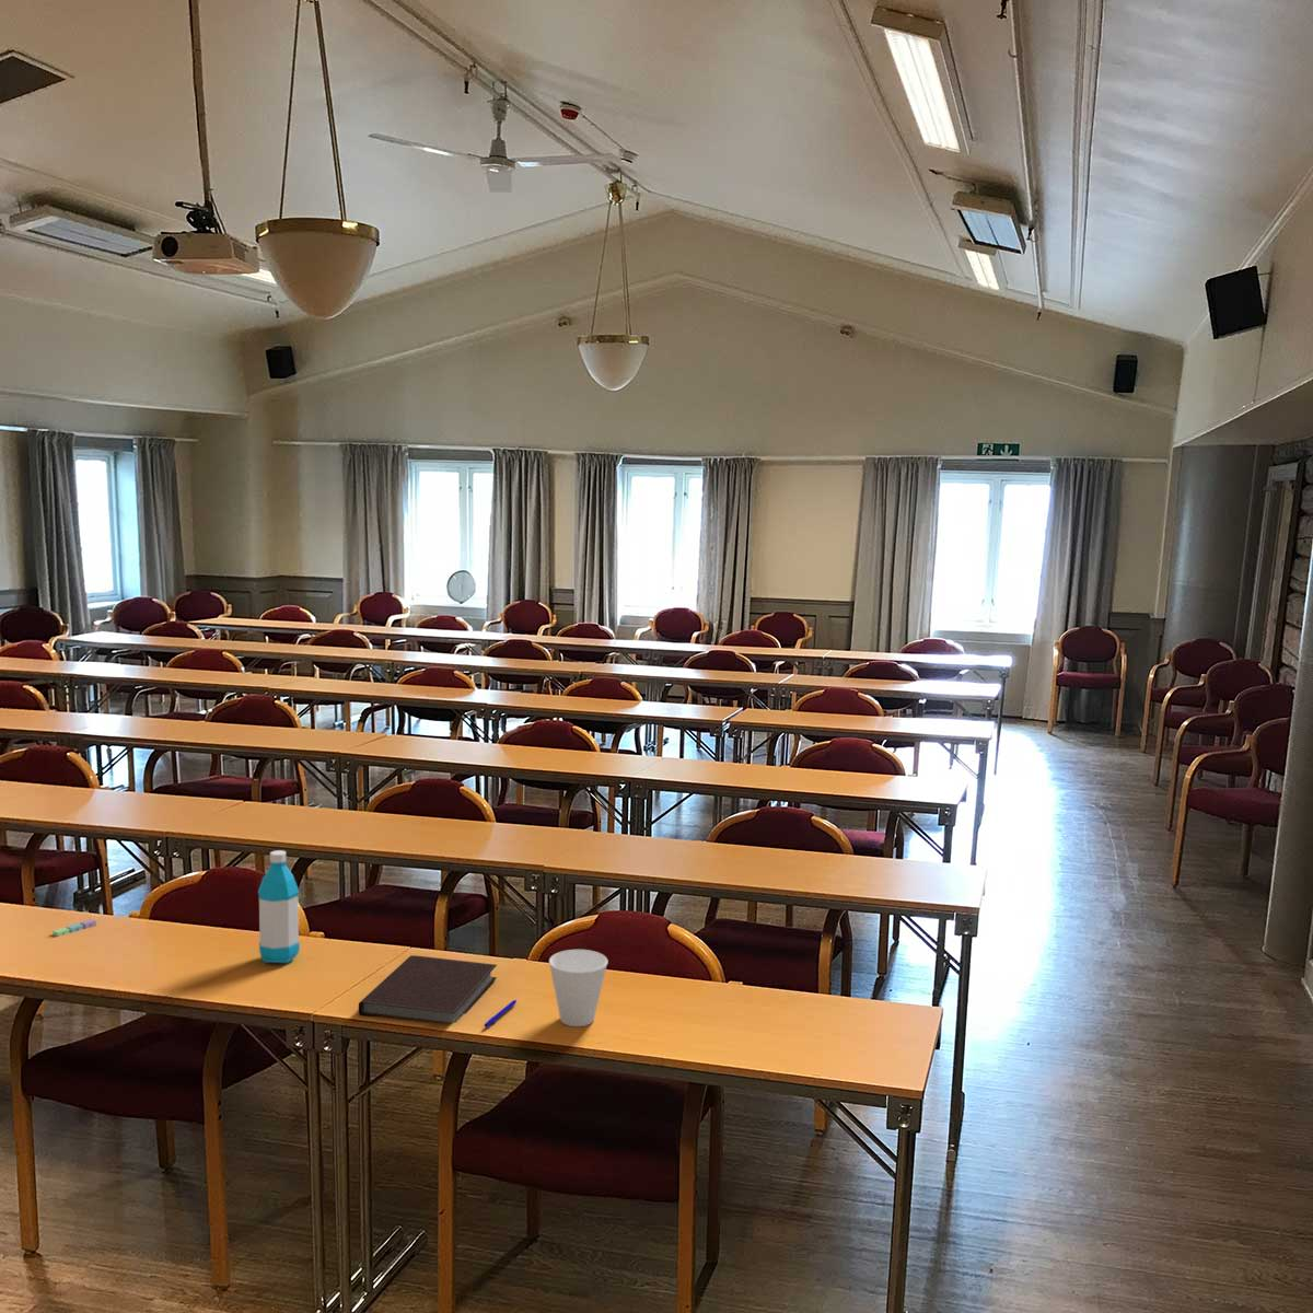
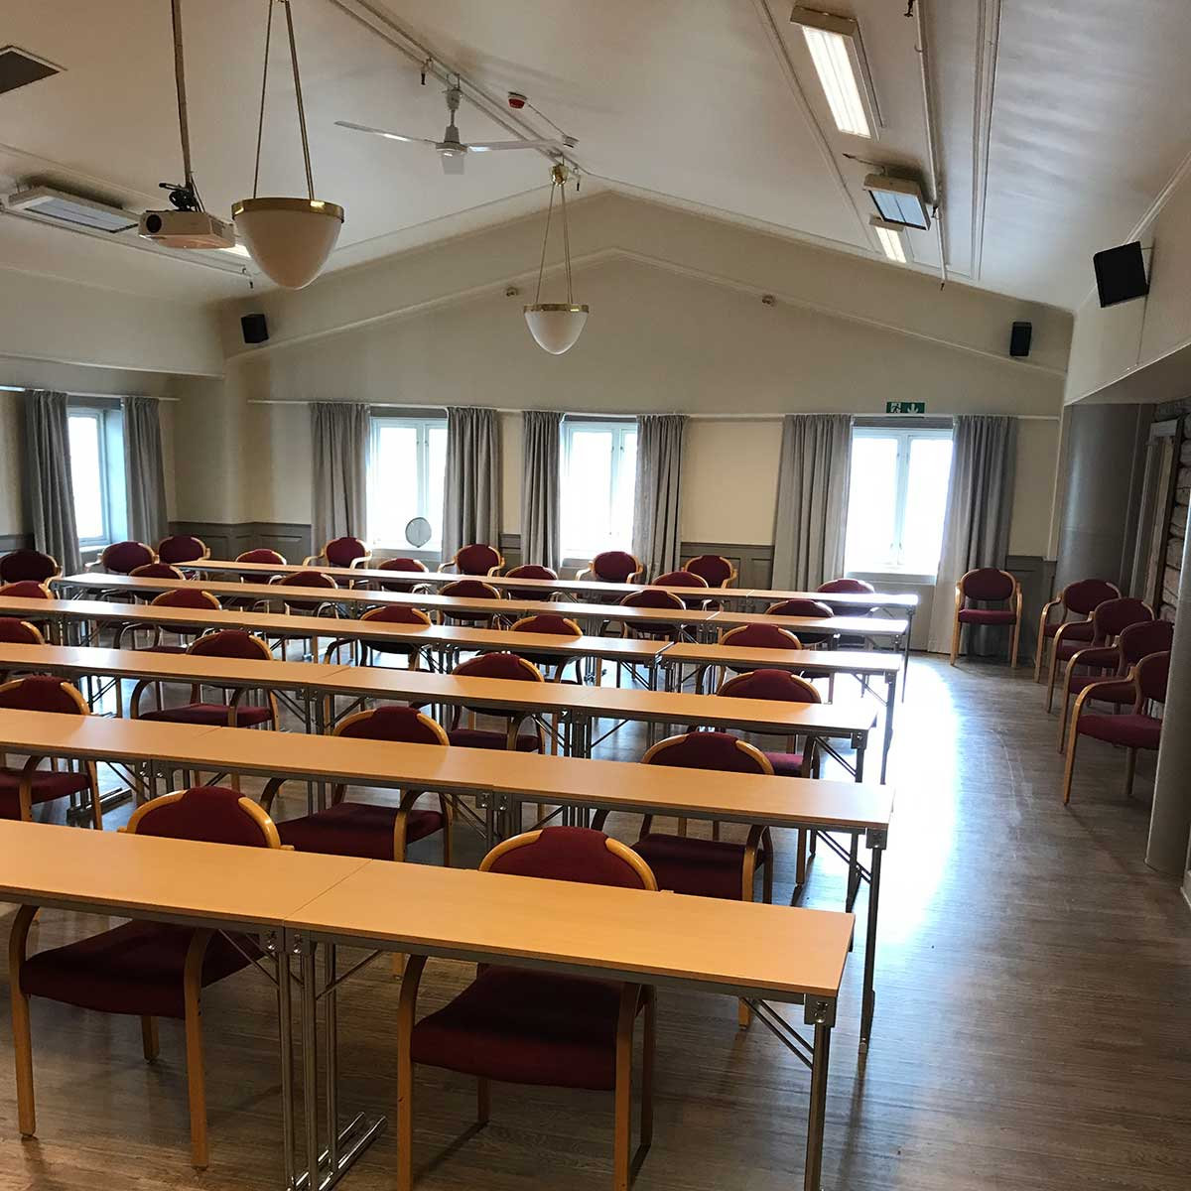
- pen (501, 1012)
- cup (577, 990)
- notebook (430, 990)
- water bottle (278, 905)
- sticky notes (75, 928)
